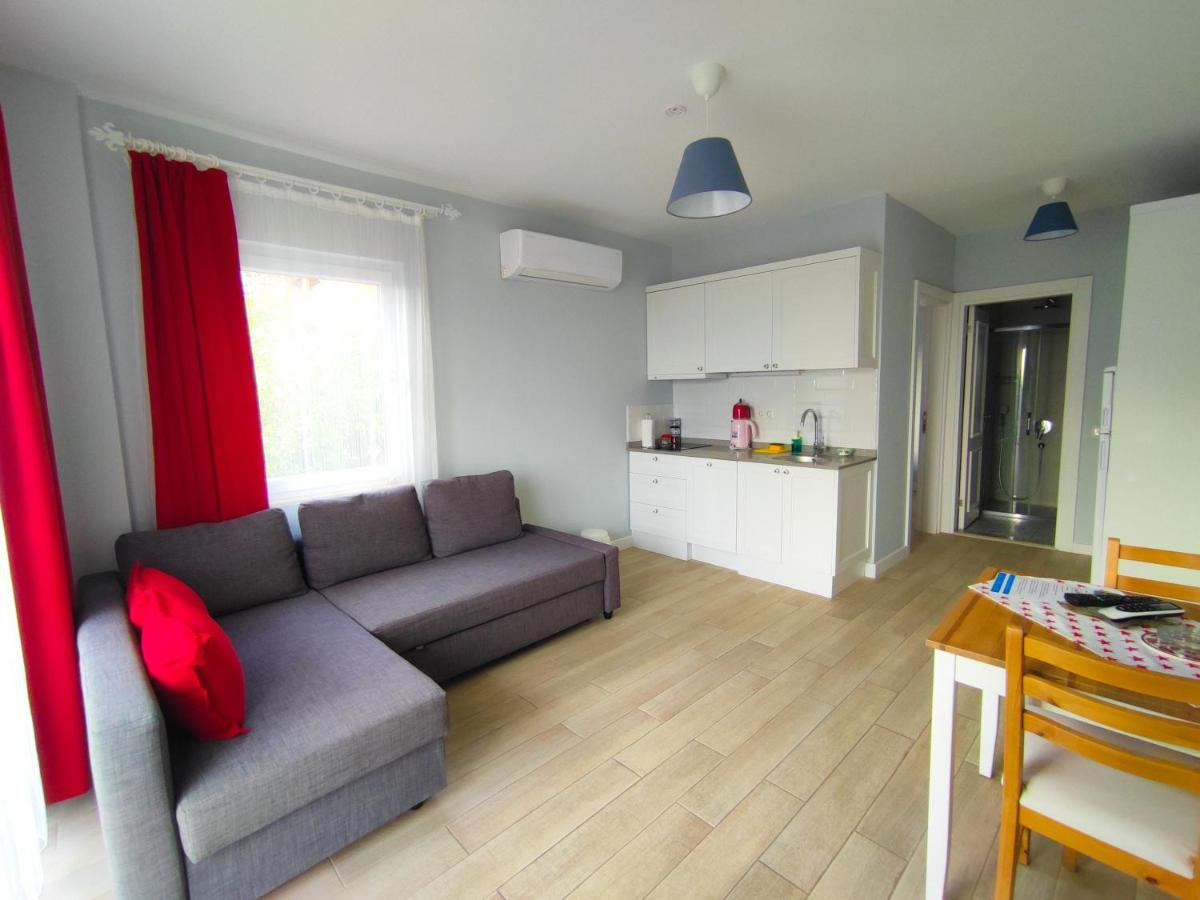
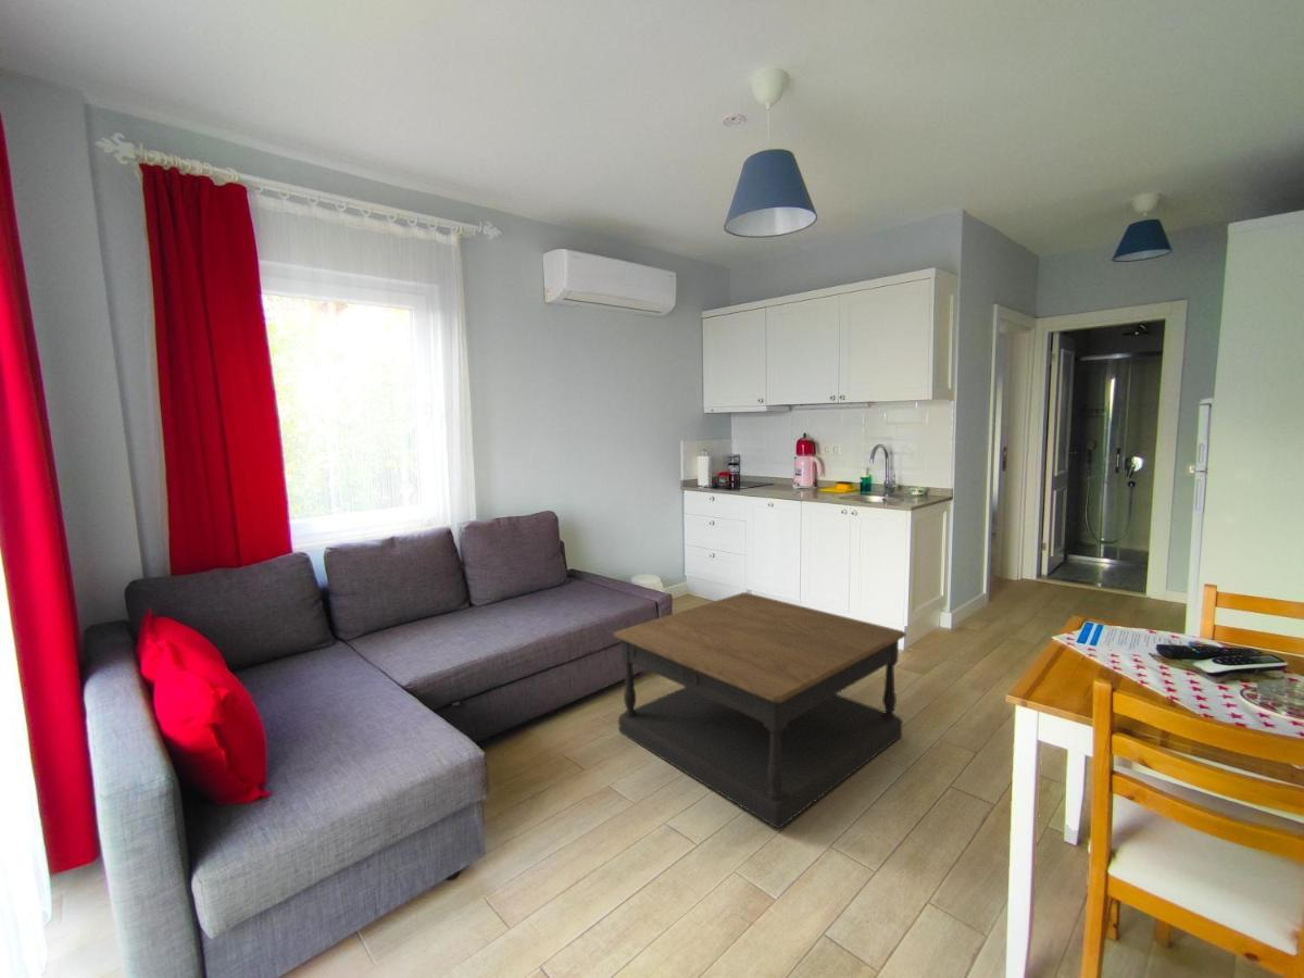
+ coffee table (757, 682)
